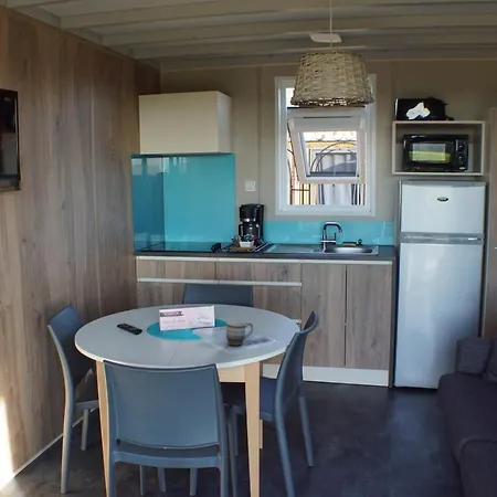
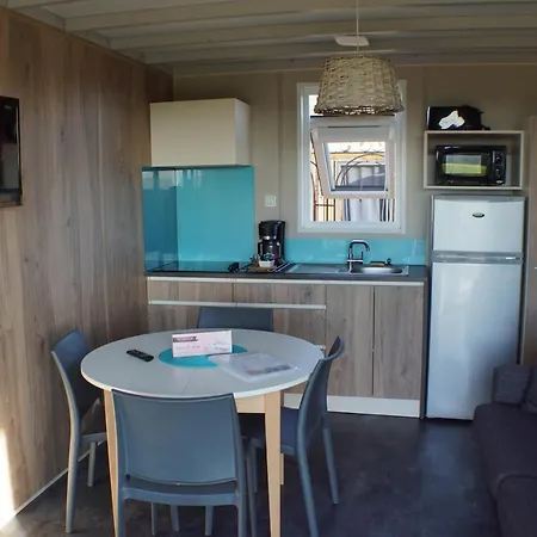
- mug (239, 332)
